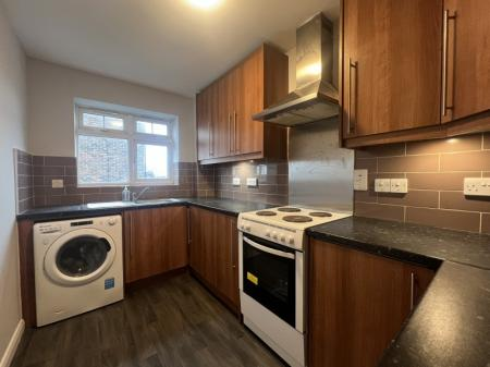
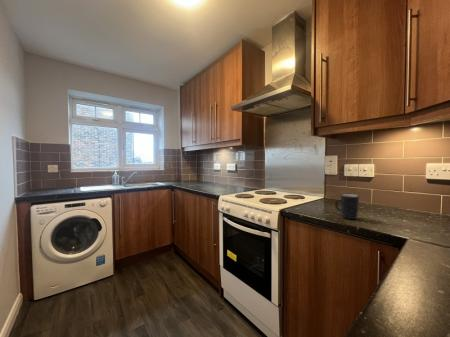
+ mug (346, 206)
